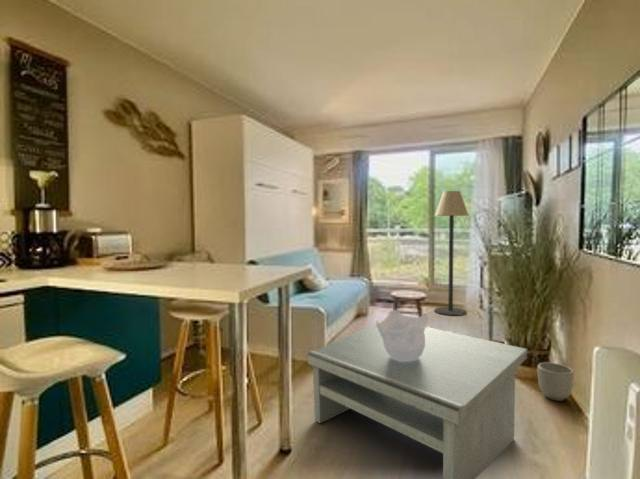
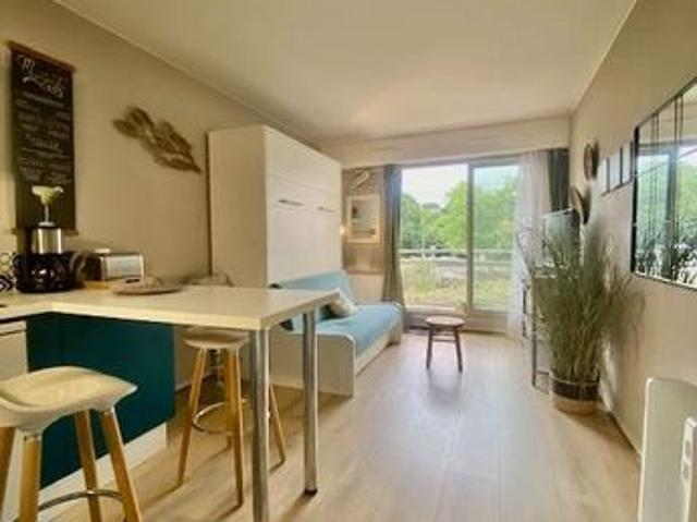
- coffee table (412, 386)
- planter (555, 382)
- floor lamp (451, 252)
- decorative bowl (404, 332)
